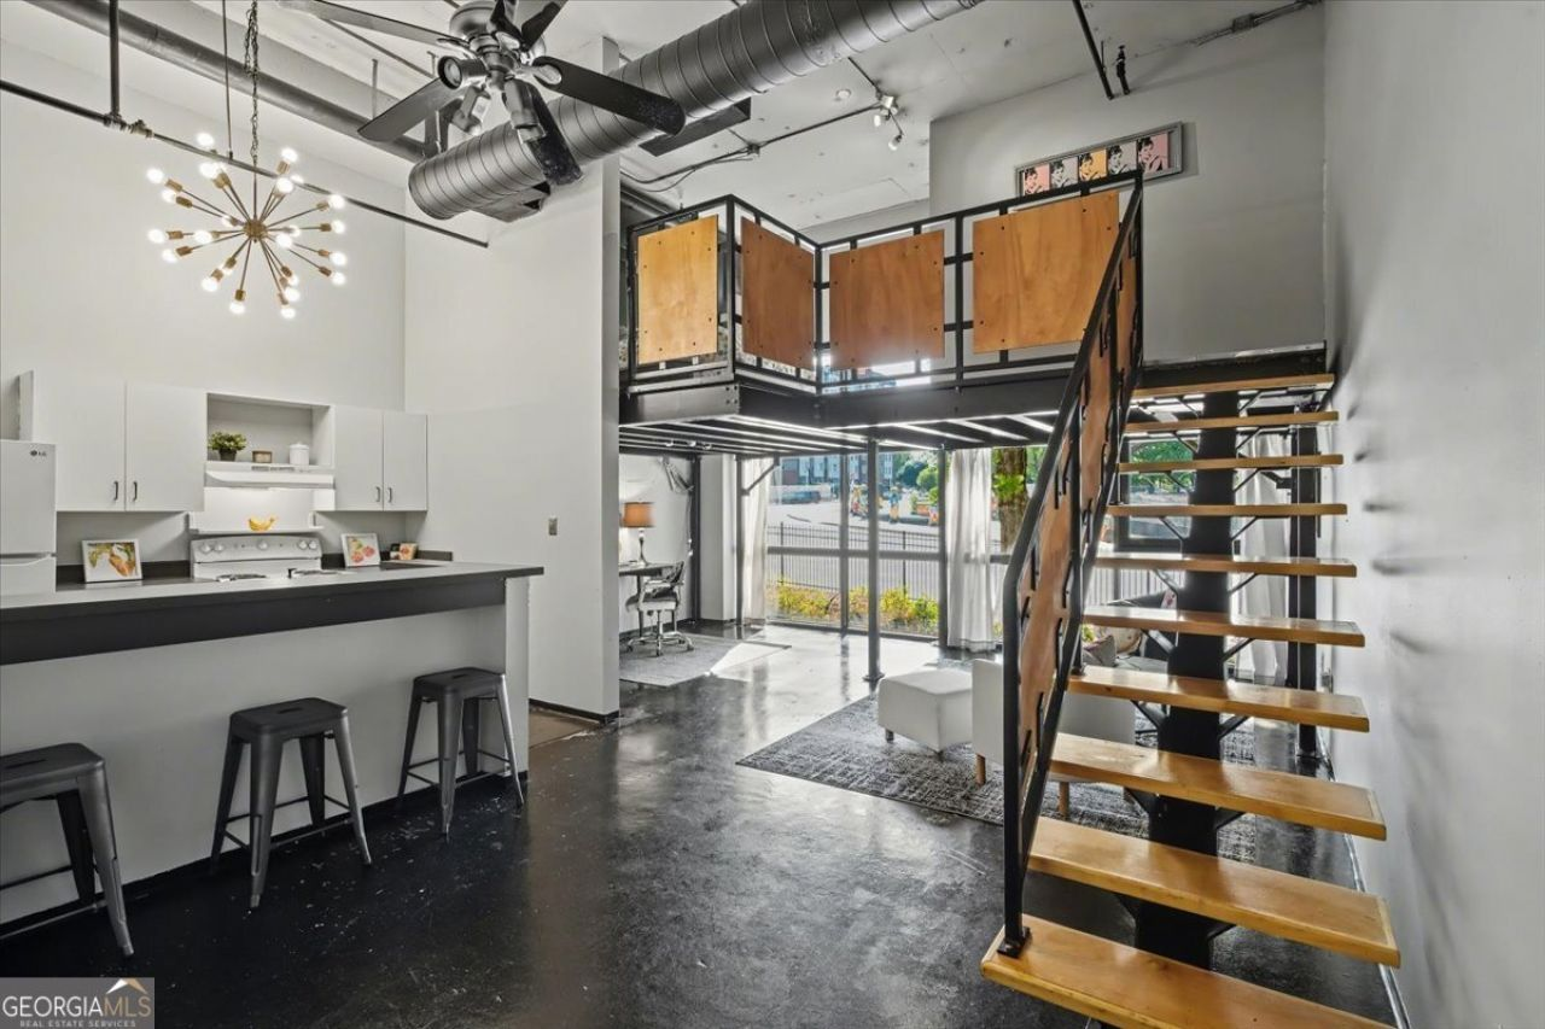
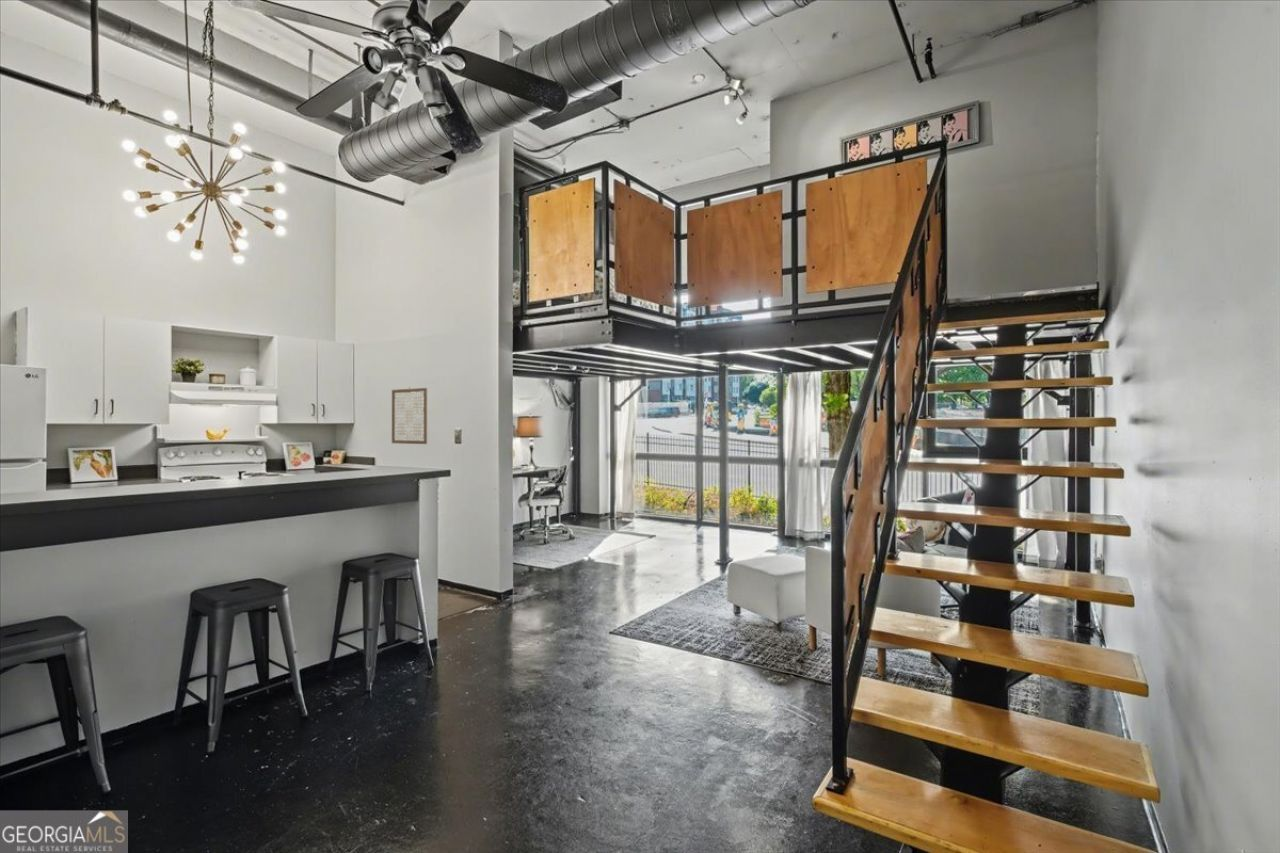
+ wall art (409, 414)
